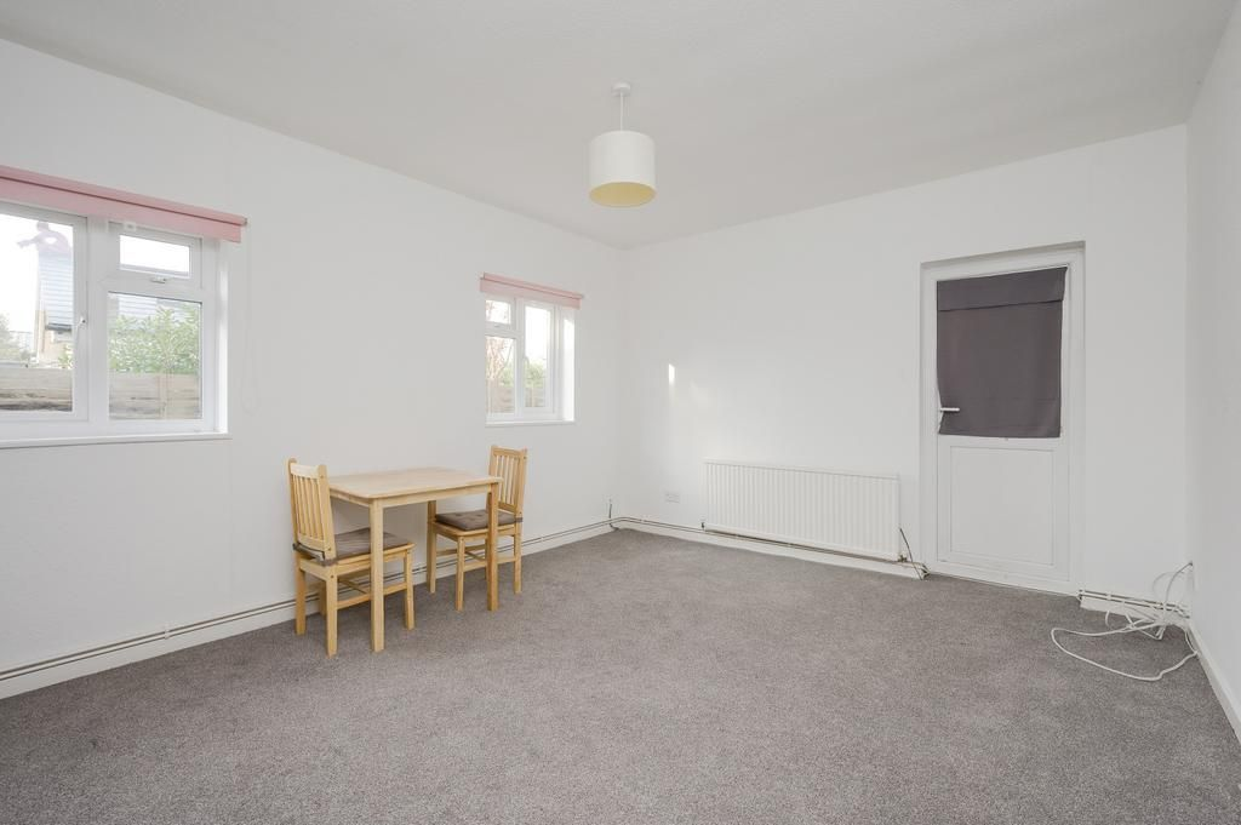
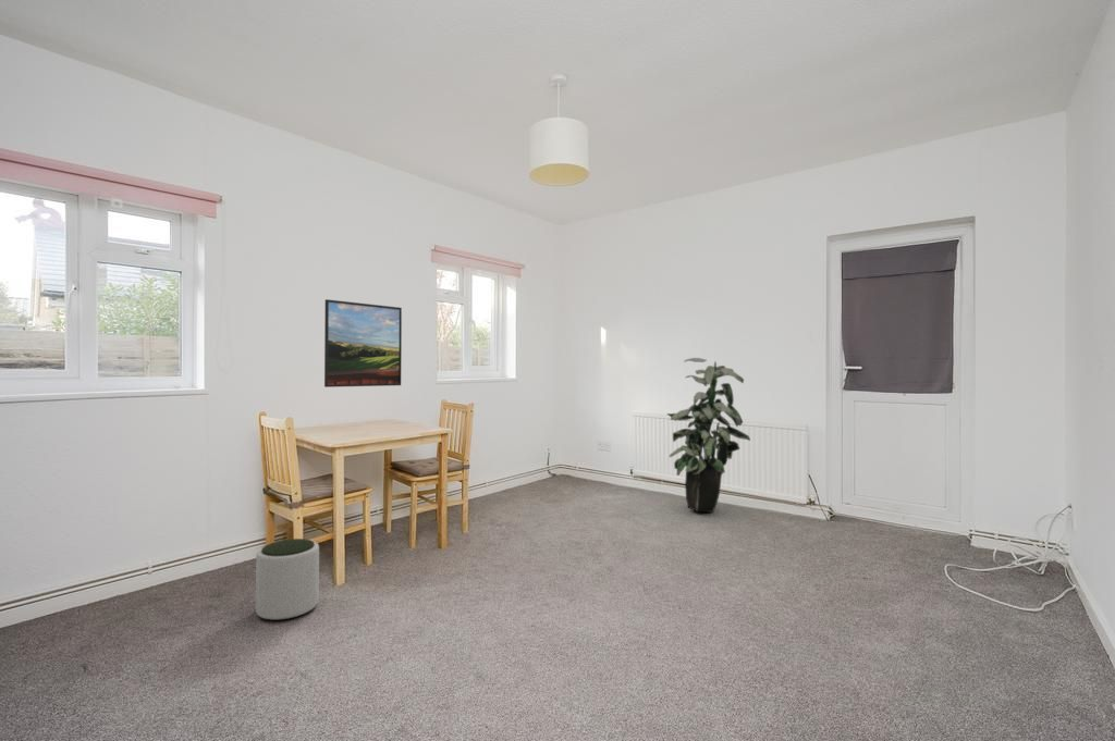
+ indoor plant (703, 433)
+ plant pot (287, 577)
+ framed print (365, 345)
